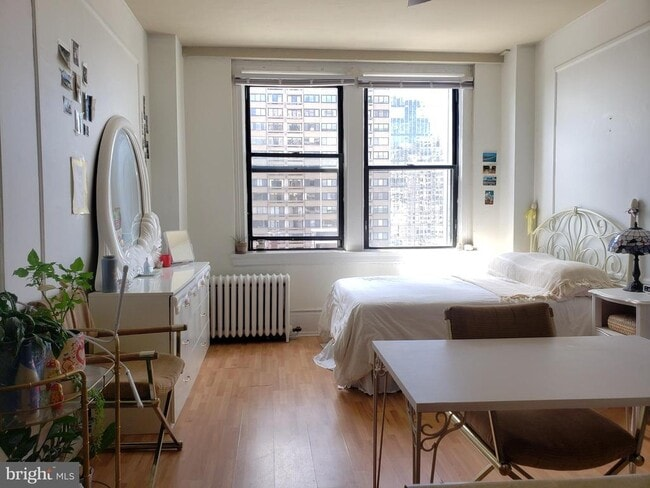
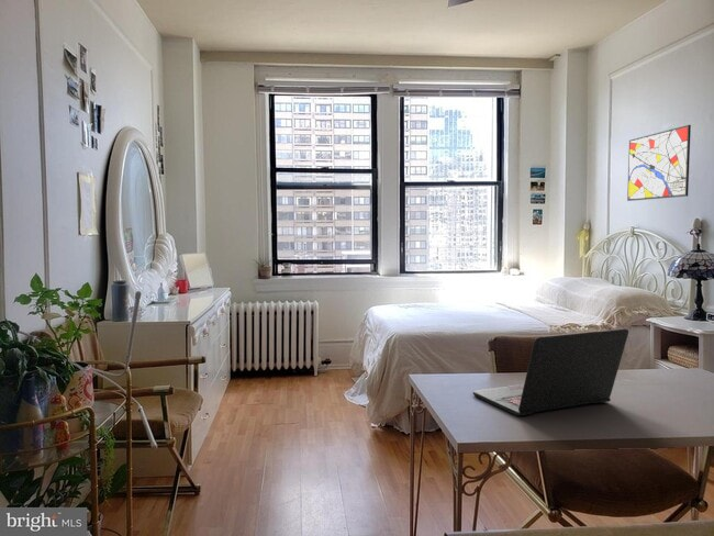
+ wall art (656, 166)
+ laptop (547, 362)
